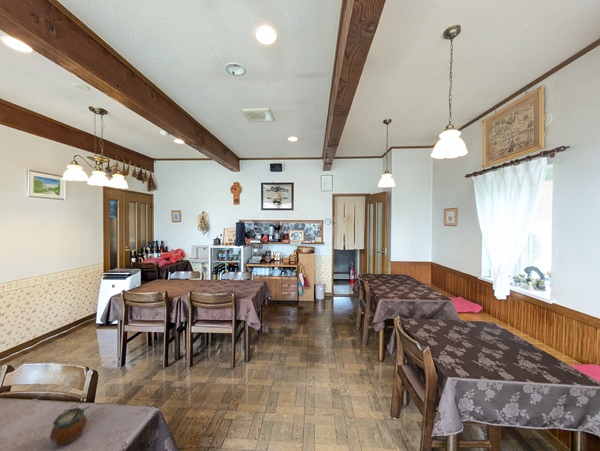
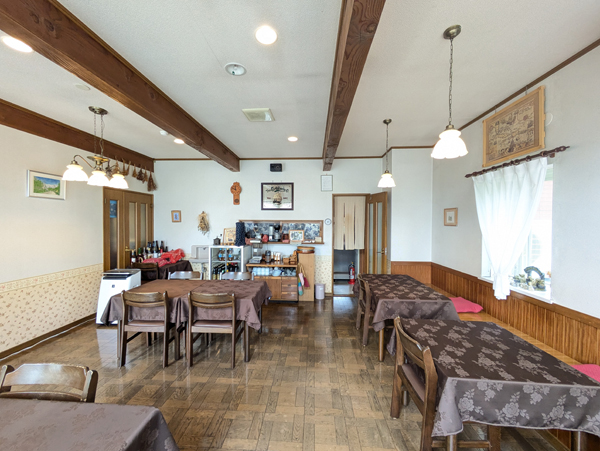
- gourd (73, 421)
